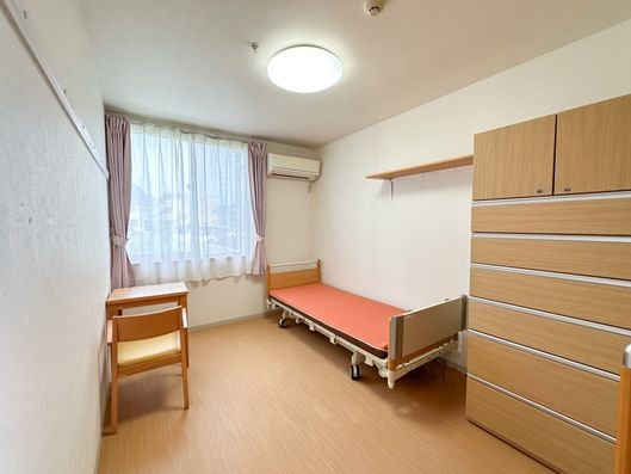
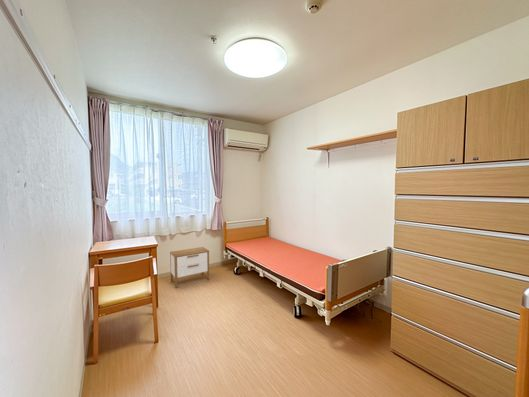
+ nightstand (190, 266)
